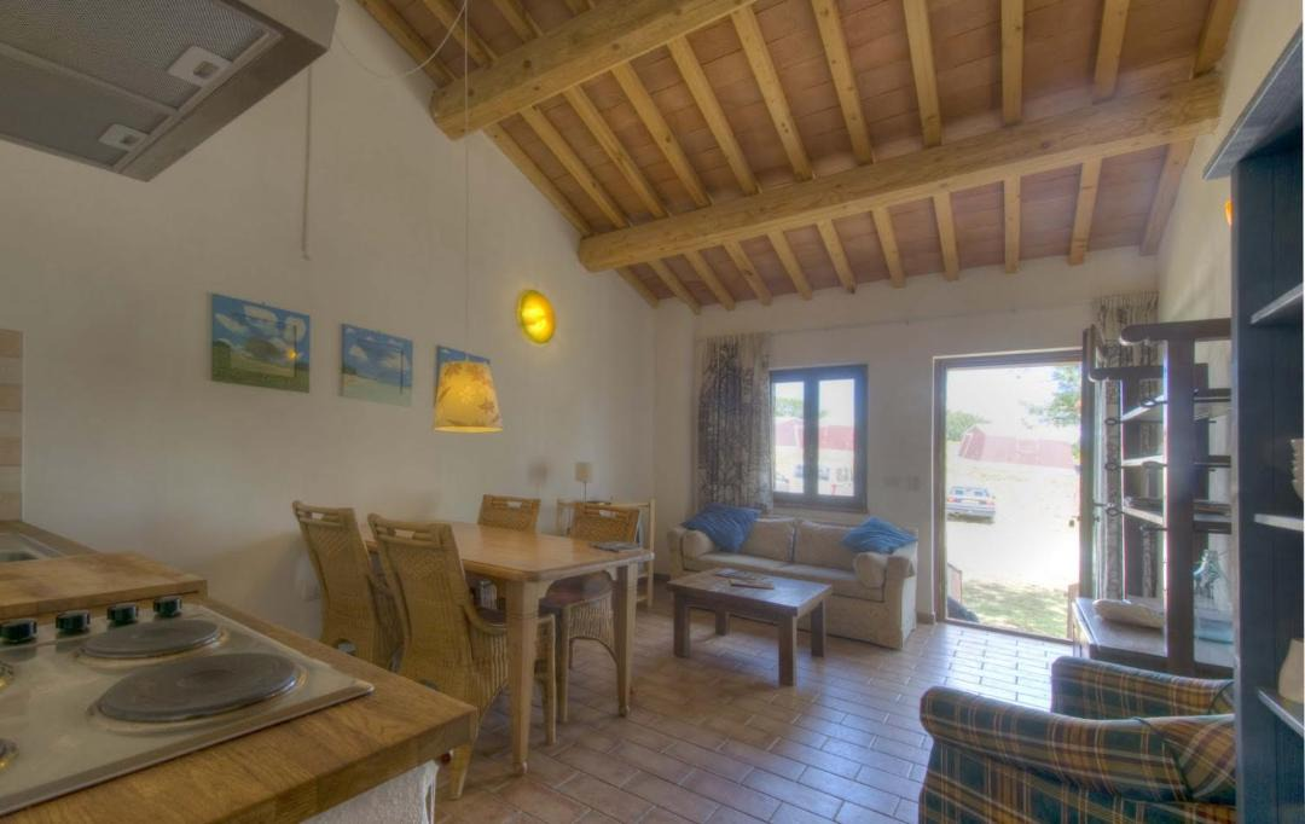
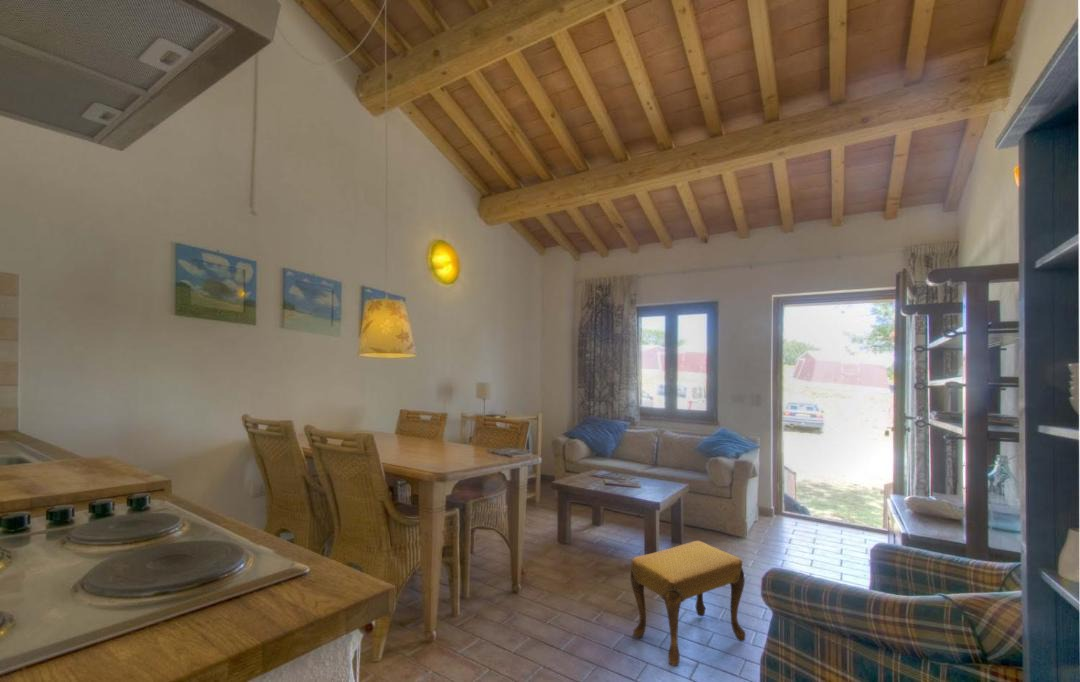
+ footstool (687, 596)
